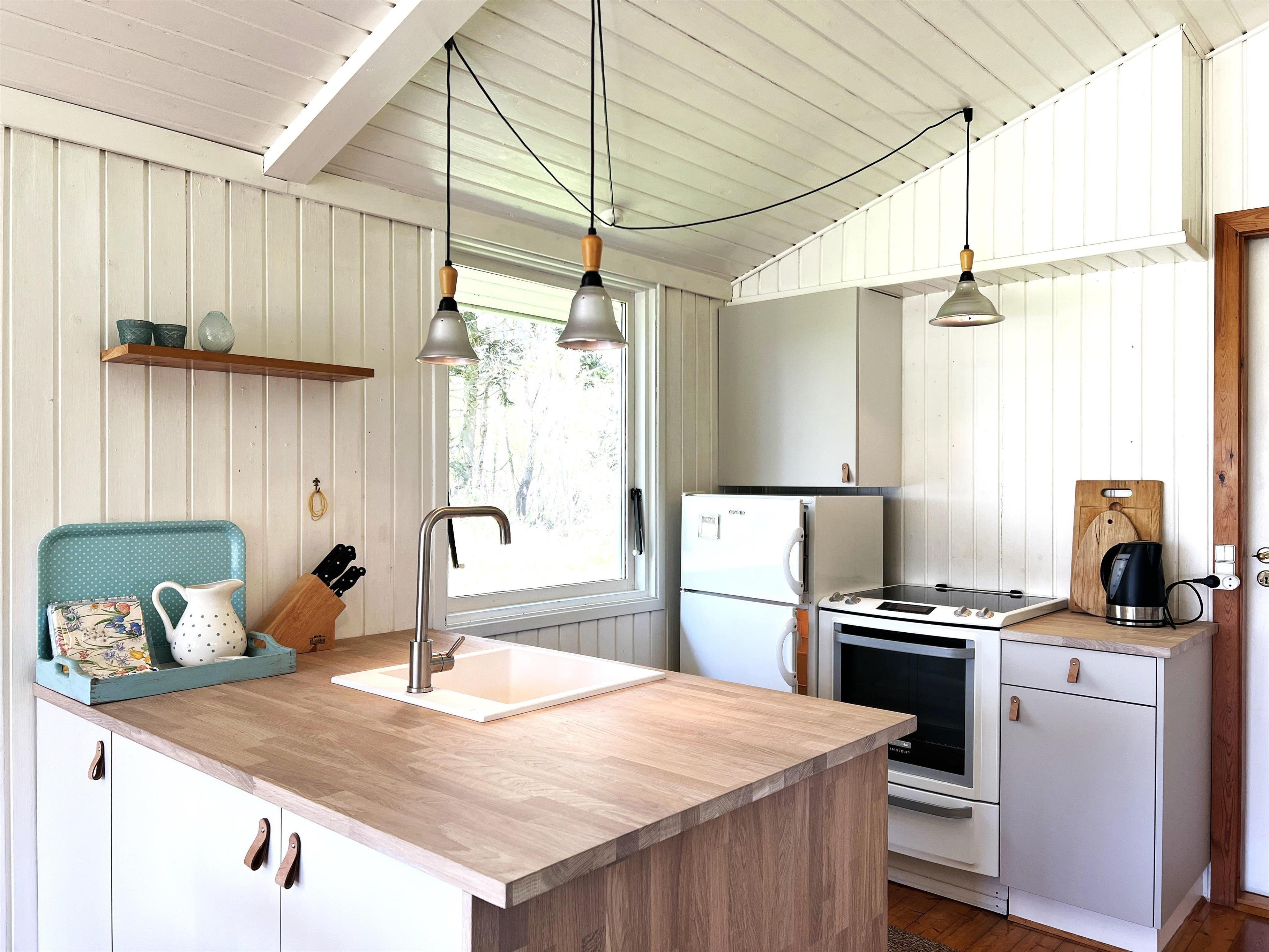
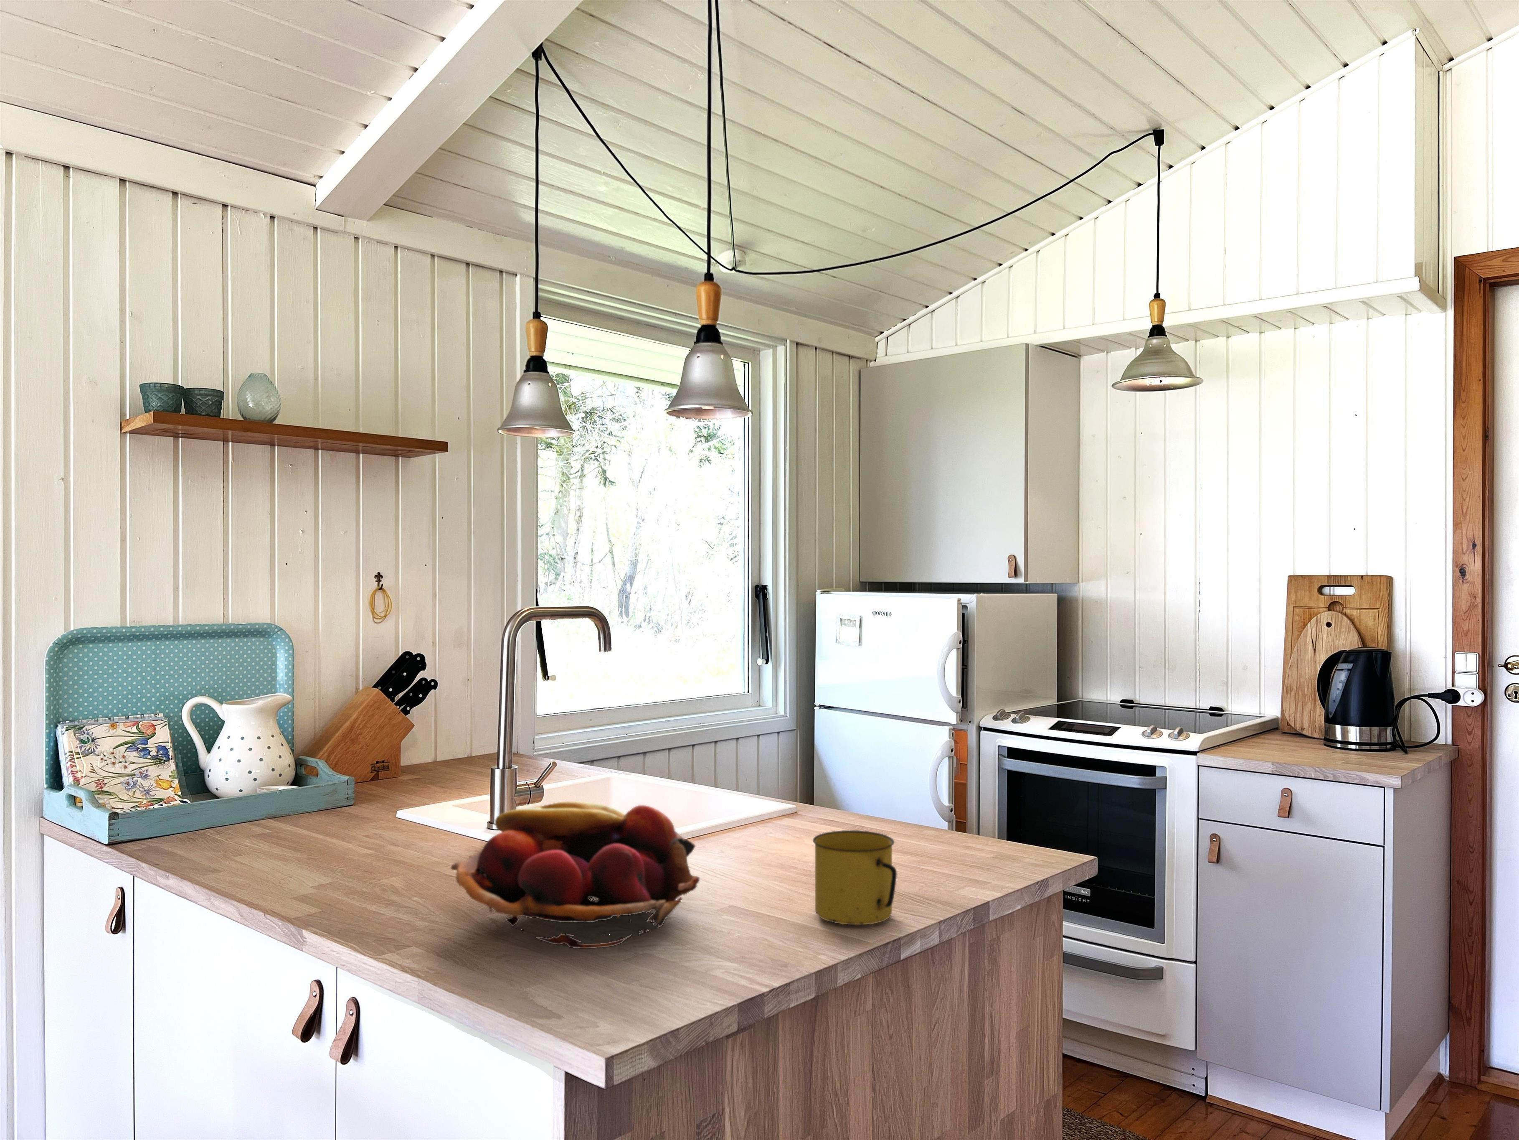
+ fruit basket (581, 861)
+ mug (859, 880)
